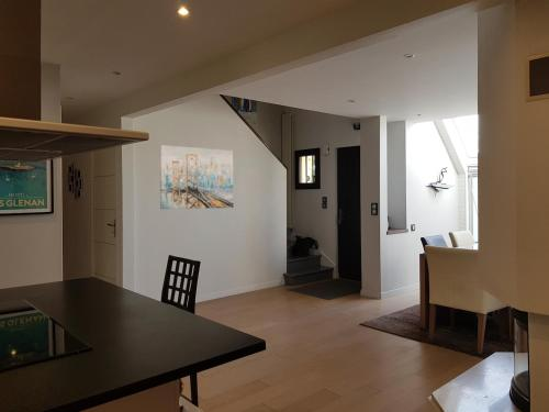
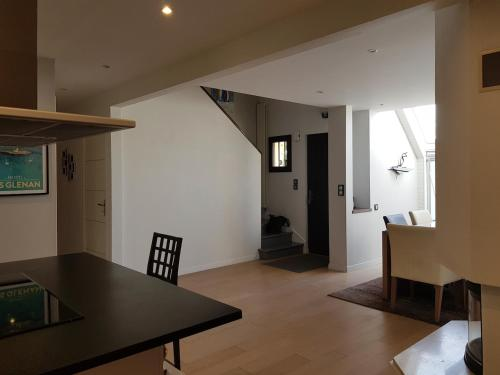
- wall art (198, 178)
